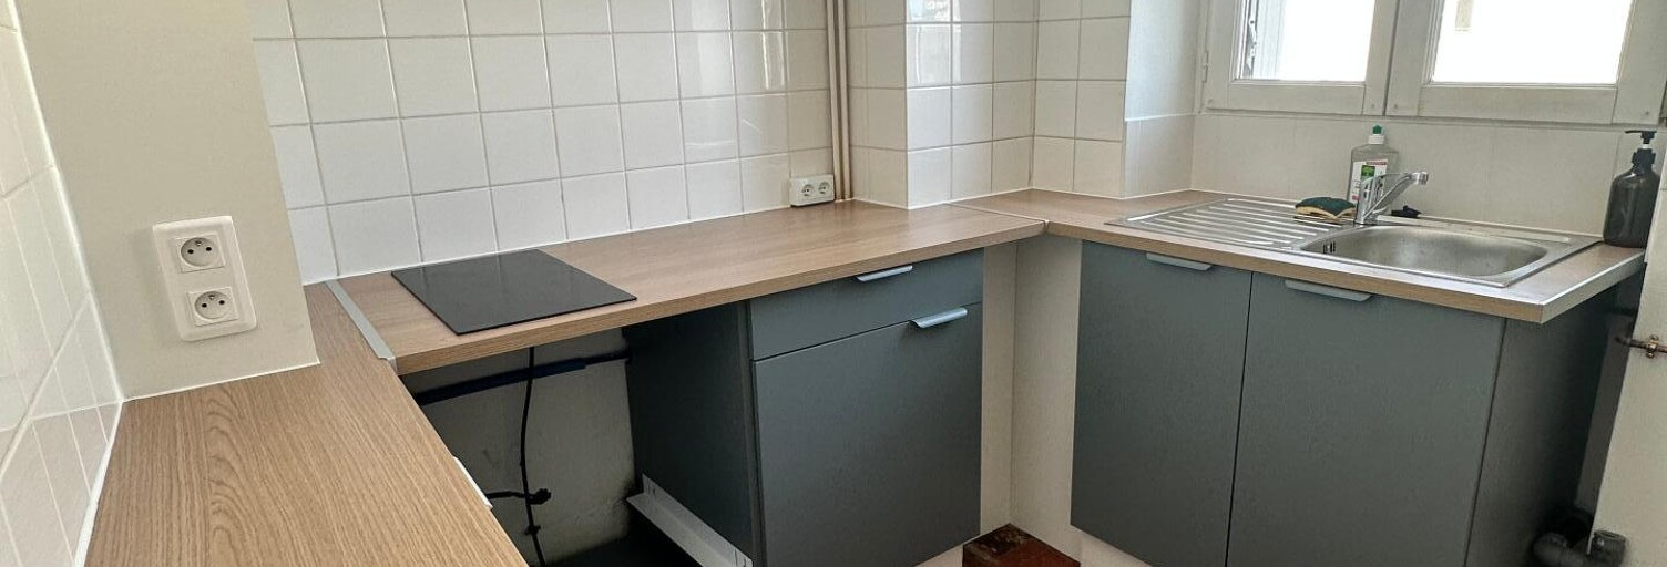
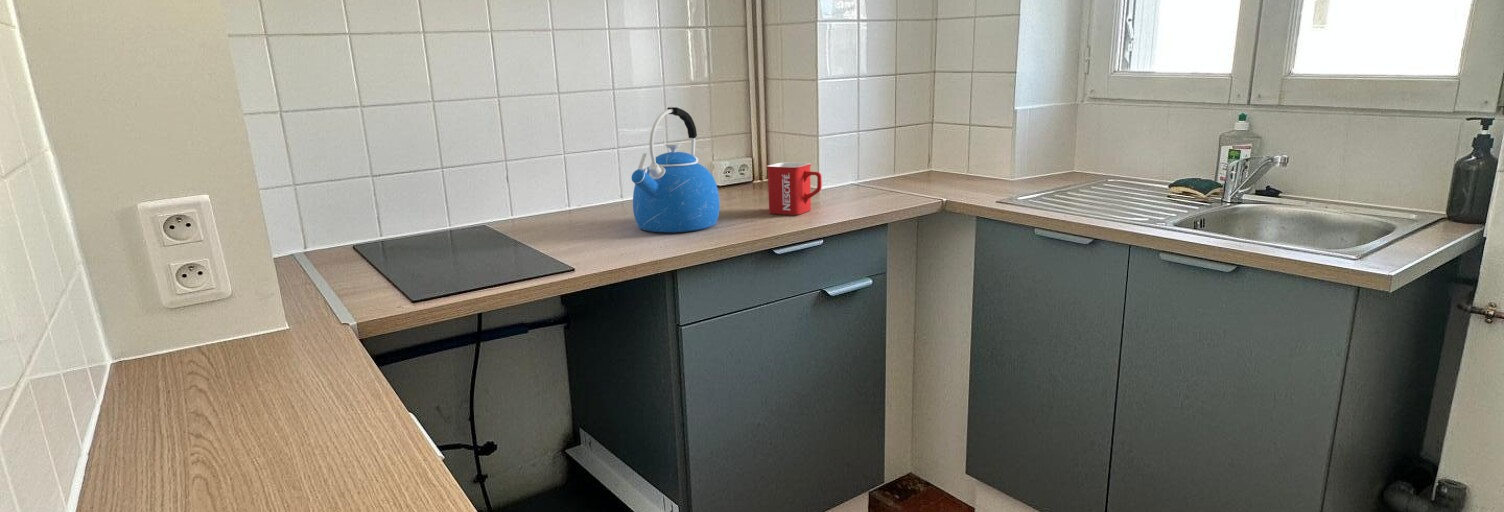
+ kettle (668, 168)
+ mug (796, 188)
